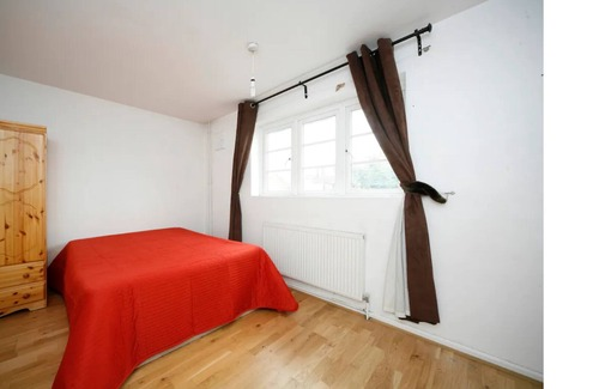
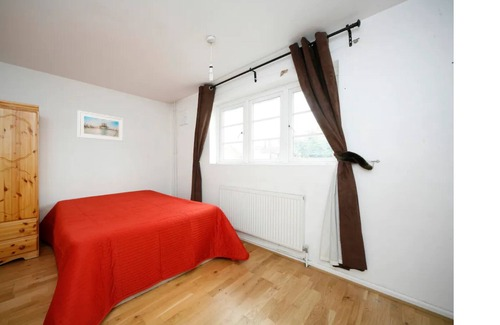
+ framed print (102, 127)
